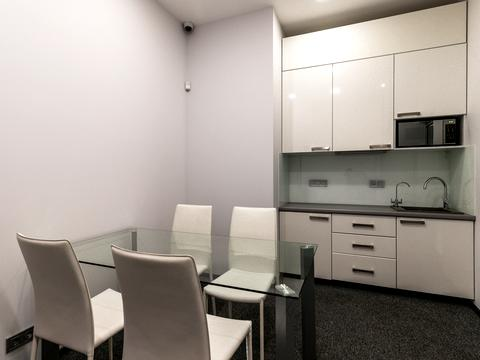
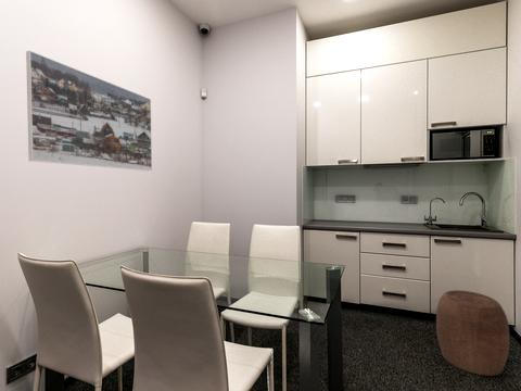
+ stool (470, 328)
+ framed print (102, 123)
